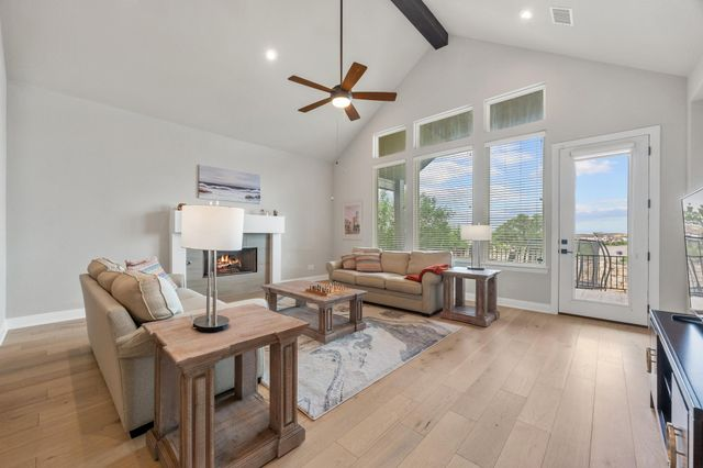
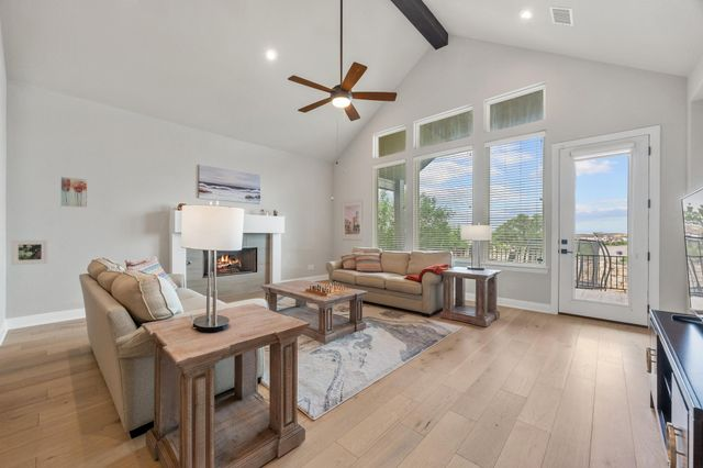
+ wall art (74, 192)
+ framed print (30, 252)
